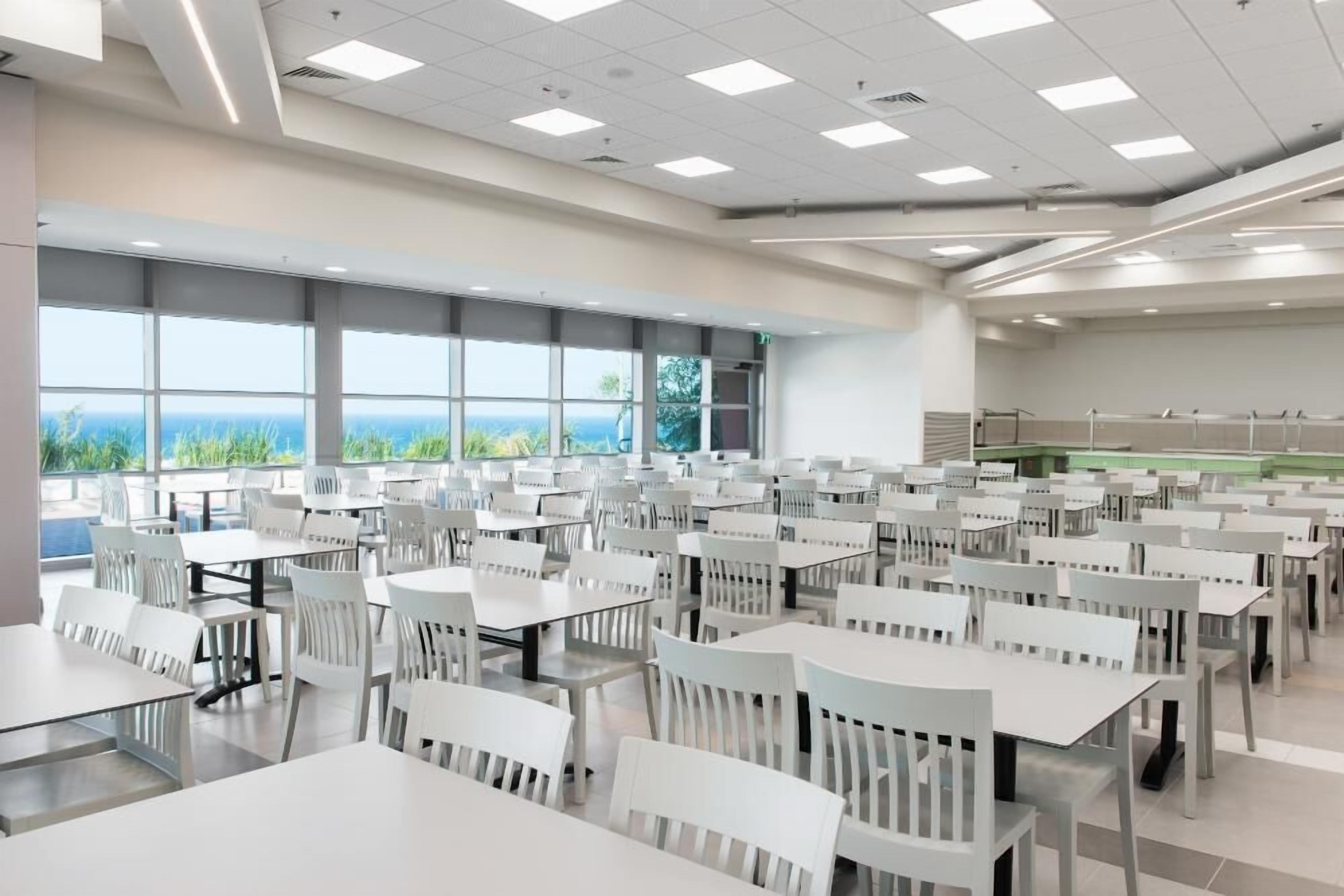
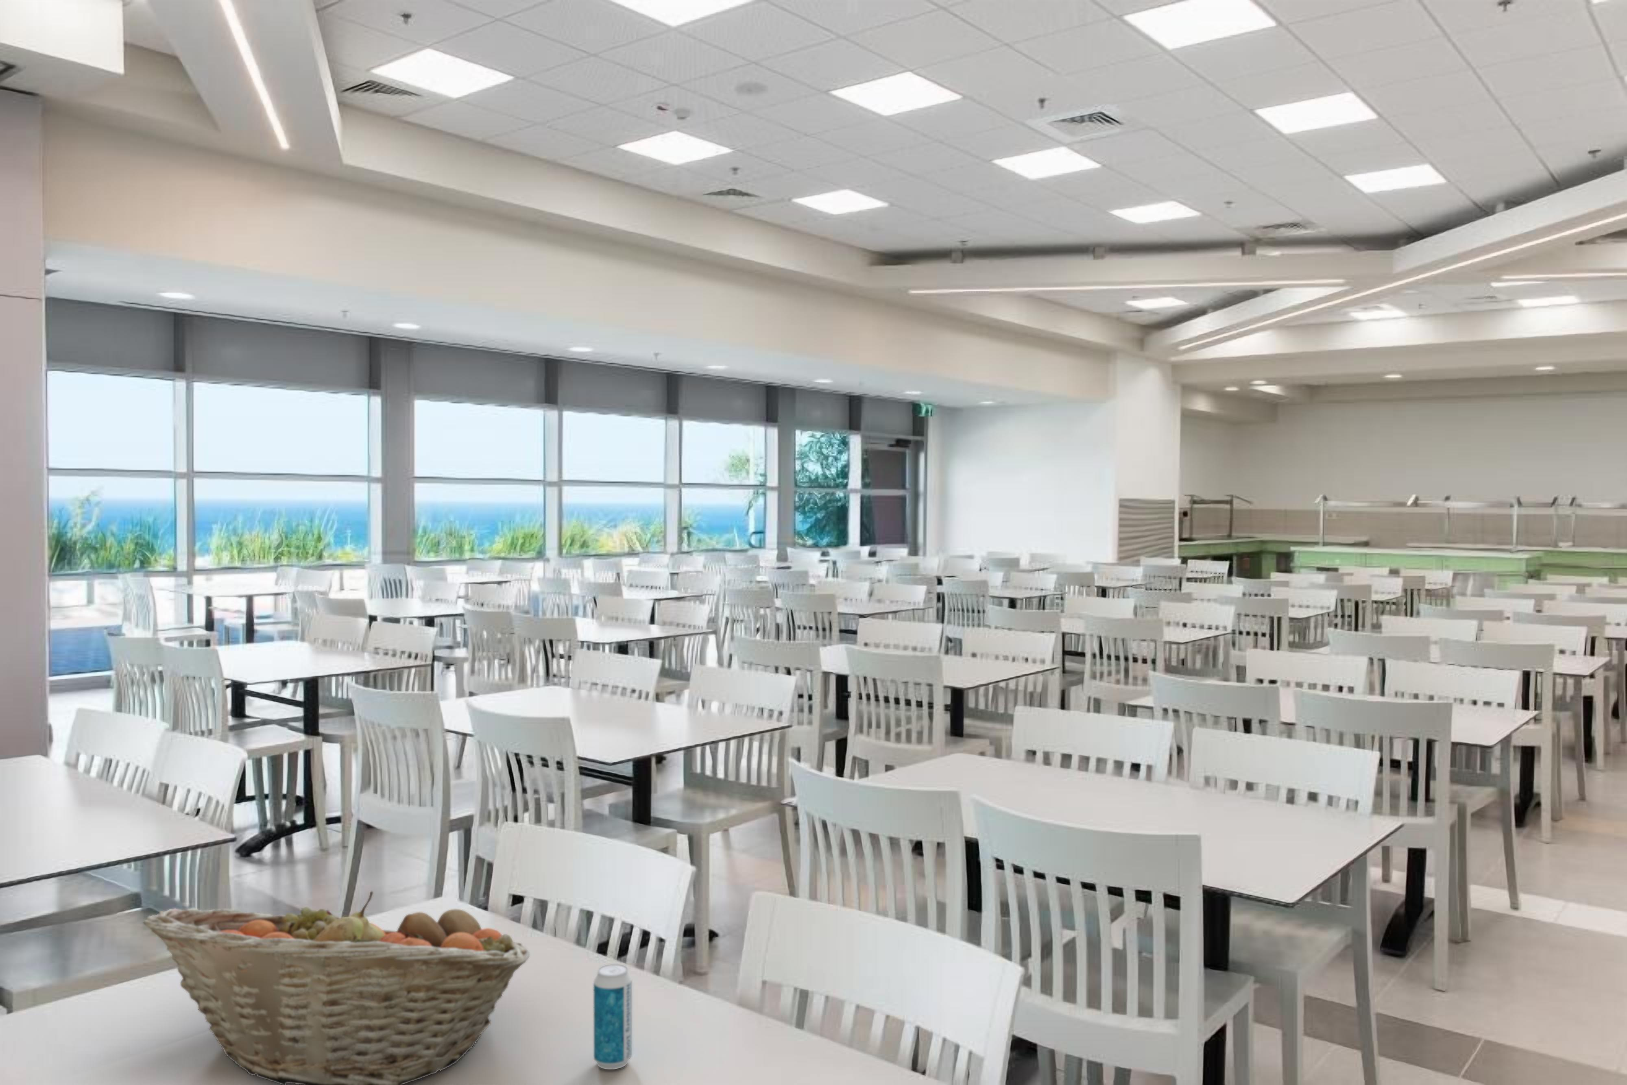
+ fruit basket (343, 966)
+ beverage can (613, 1016)
